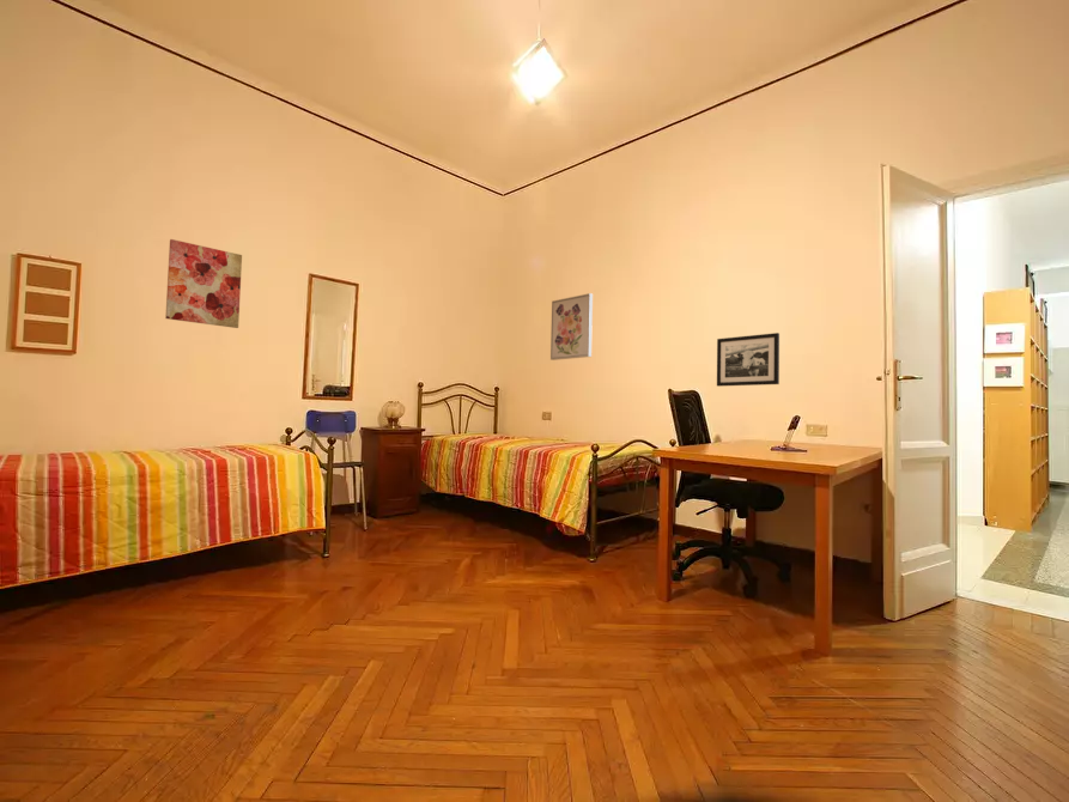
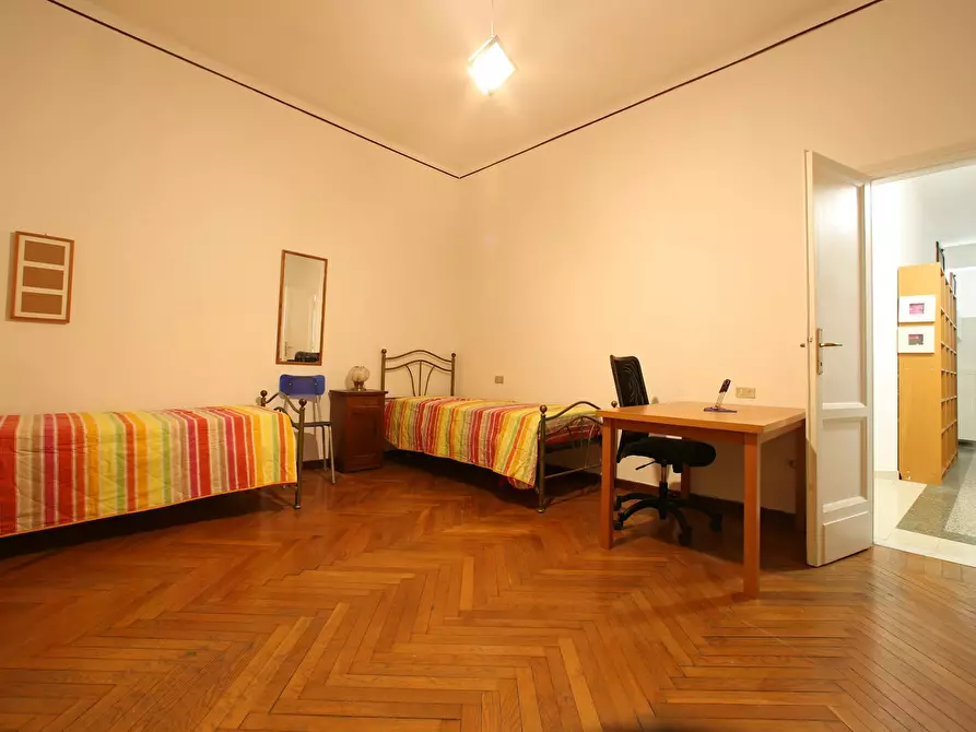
- picture frame (746, 360)
- wall art (205, 285)
- wall art (570, 327)
